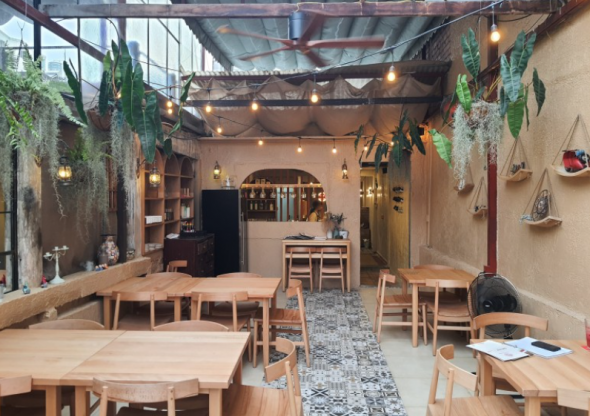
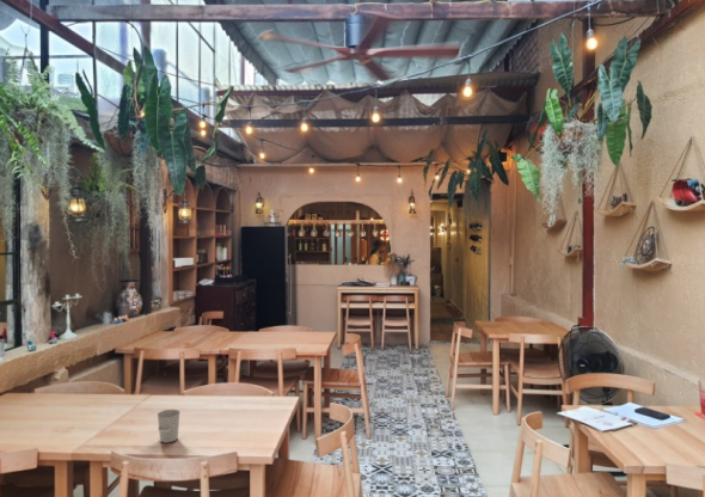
+ cup (167, 427)
